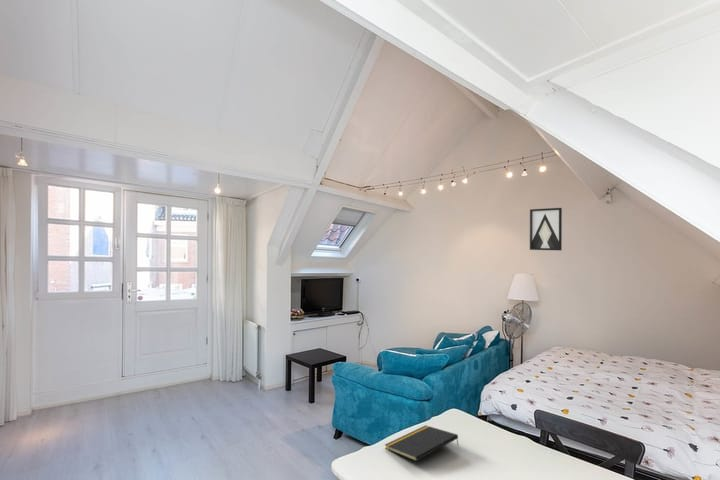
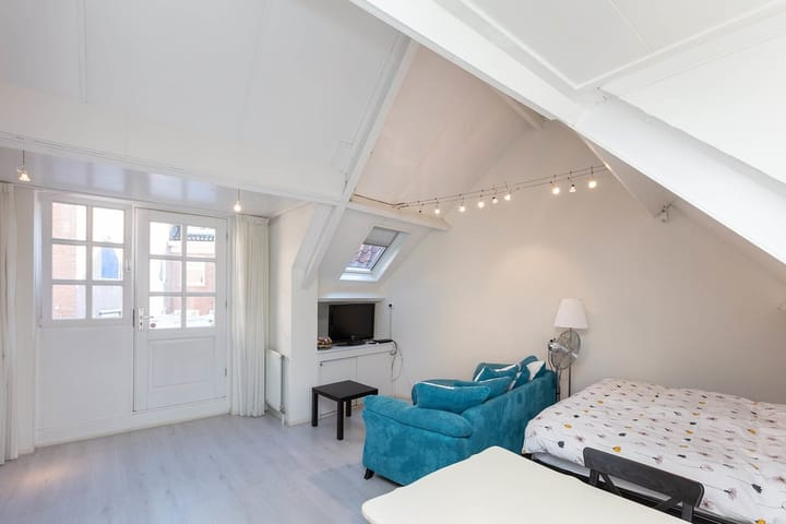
- wall art (545, 229)
- notepad (421, 441)
